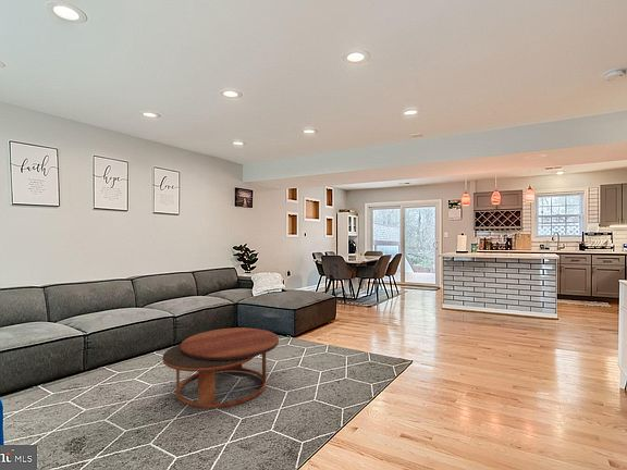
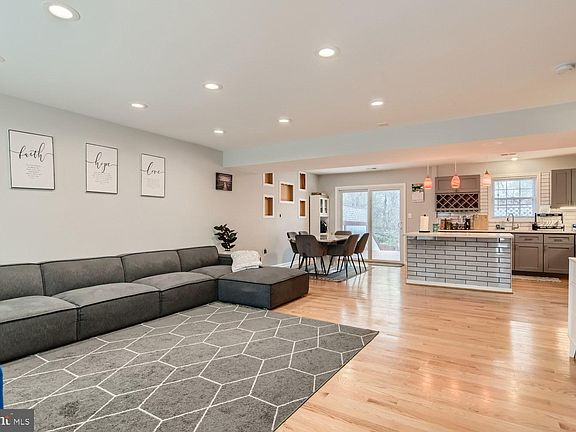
- coffee table (223, 363)
